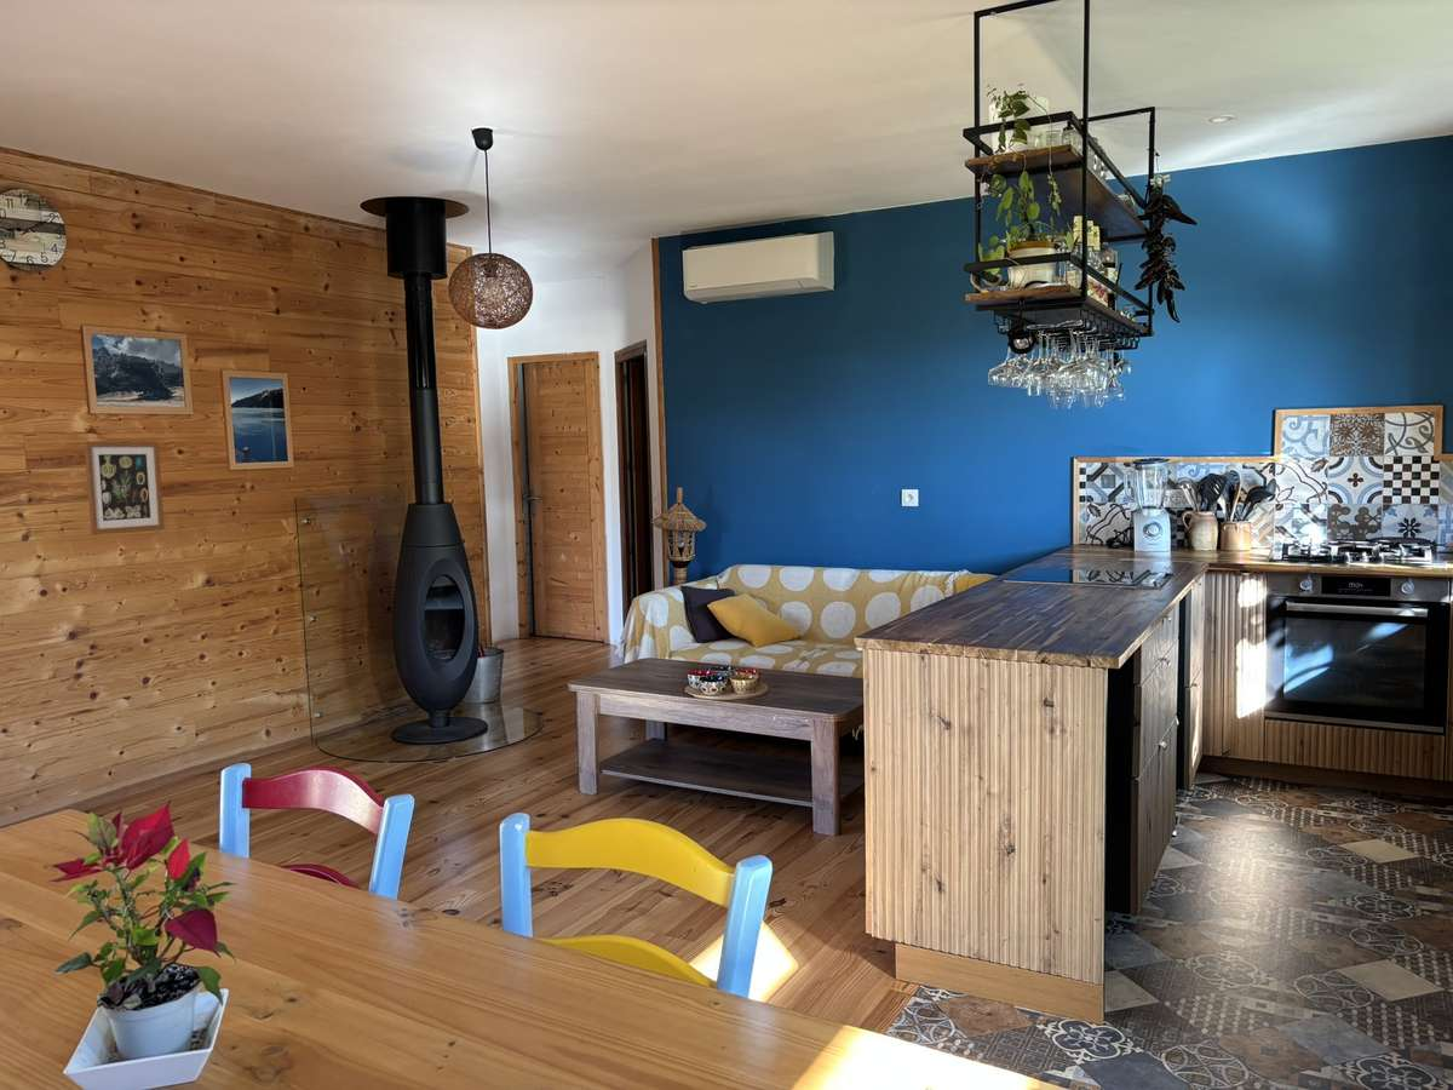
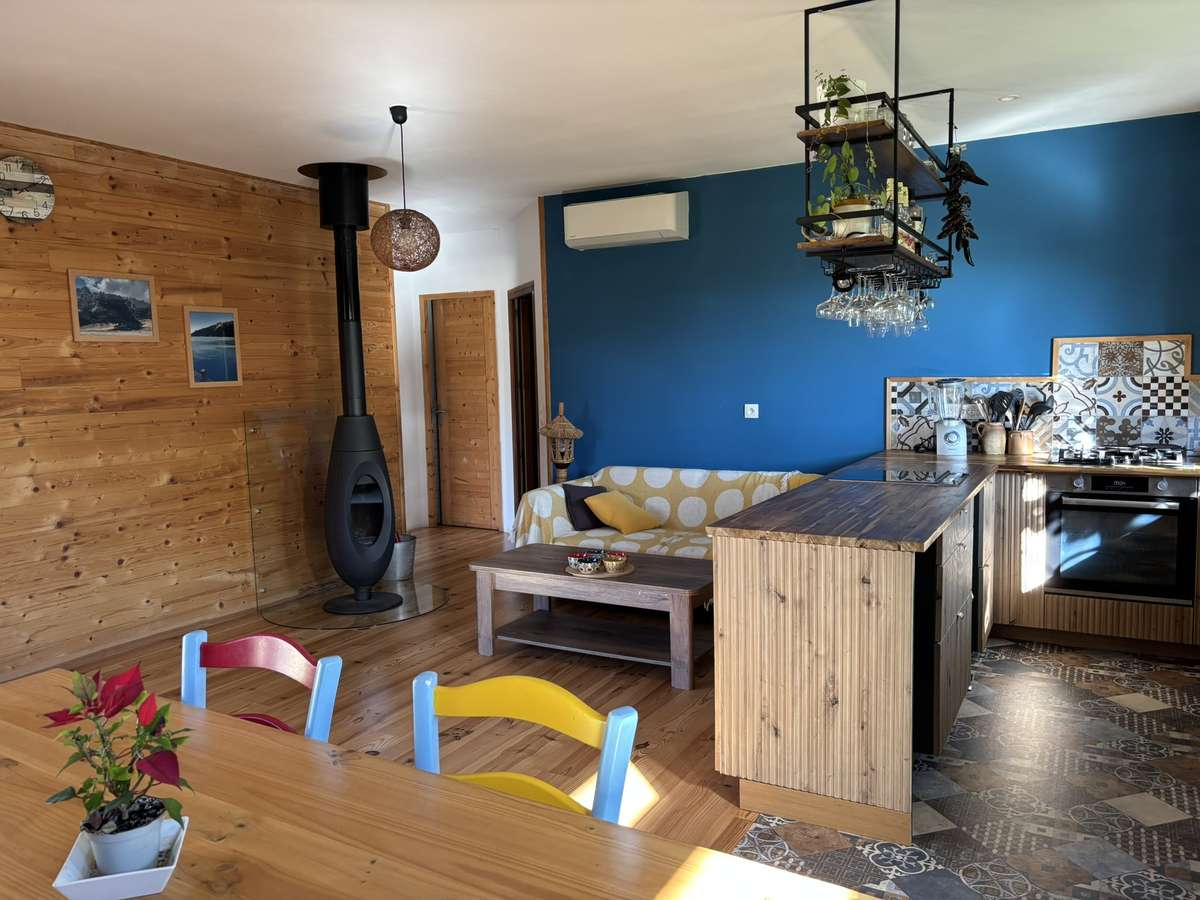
- wall art (125, 487)
